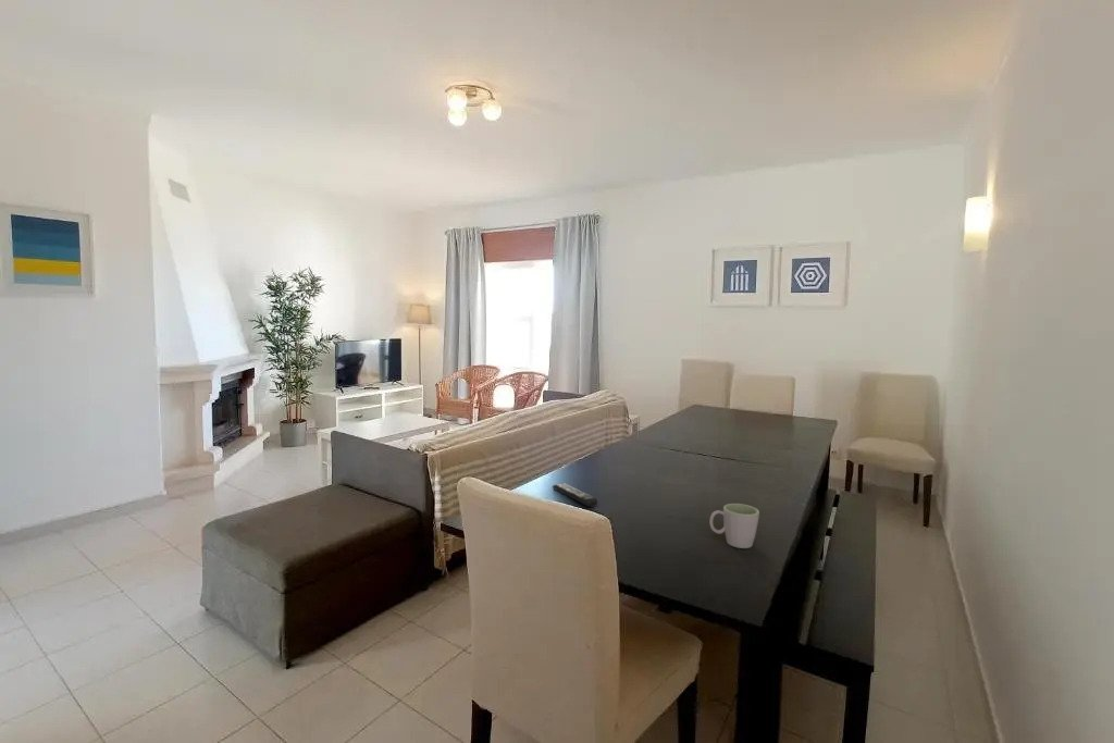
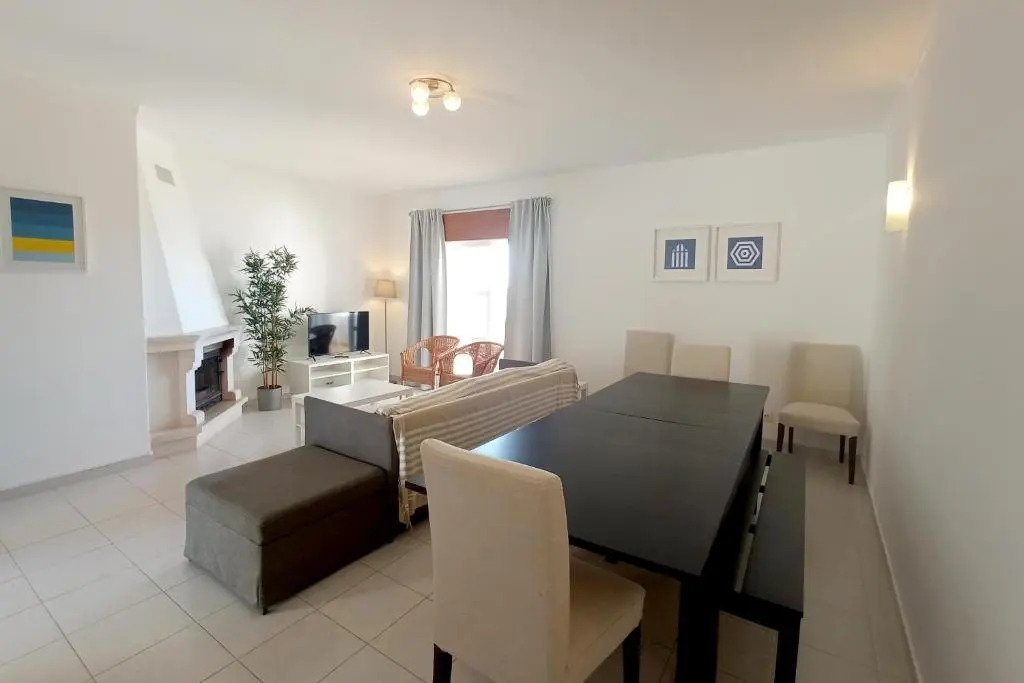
- mug (733, 525)
- remote control (573, 494)
